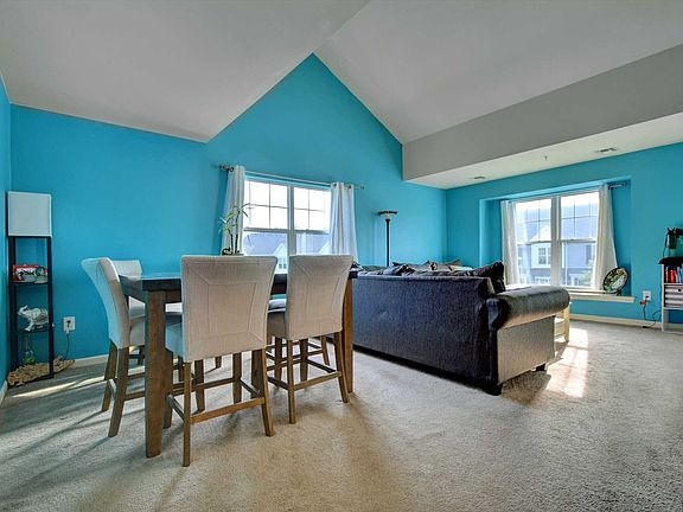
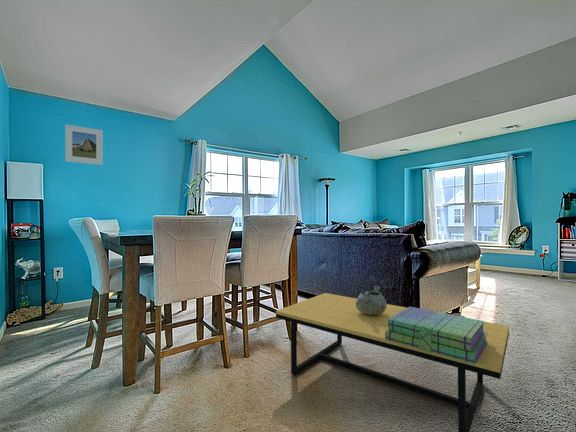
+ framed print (84, 145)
+ coffee table (384, 347)
+ stack of books (435, 330)
+ decorative bowl (371, 300)
